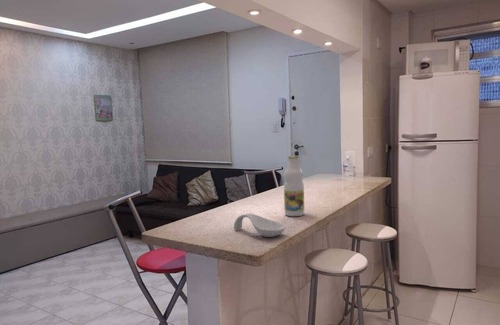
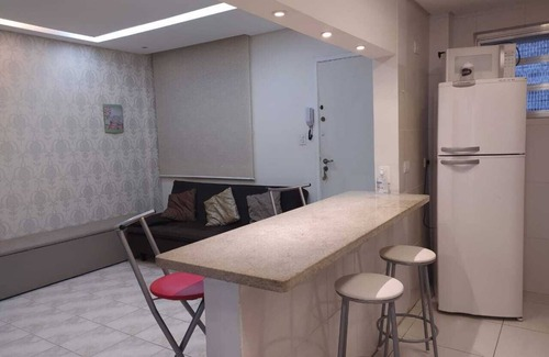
- bottle (293, 185)
- spoon rest (258, 224)
